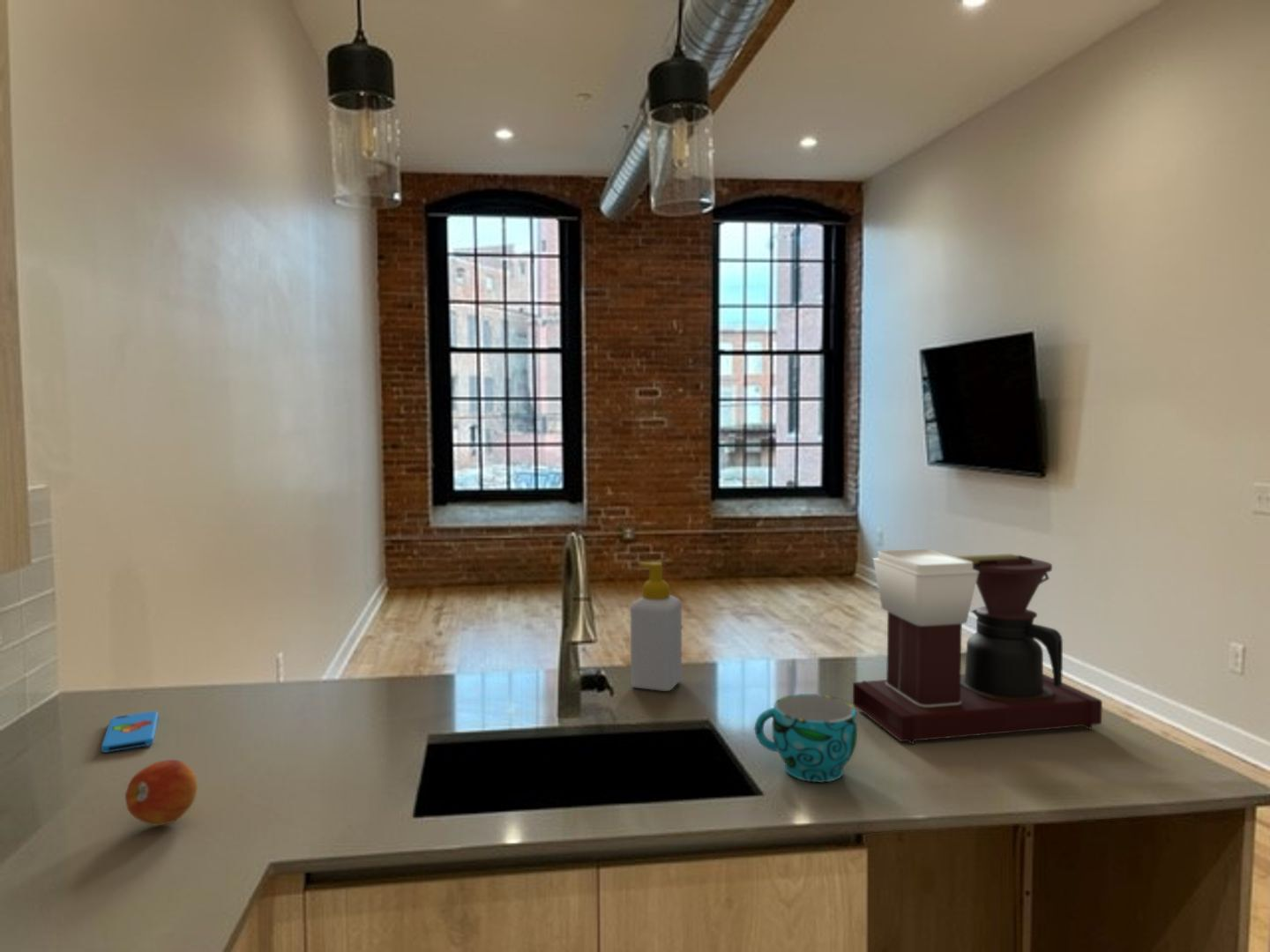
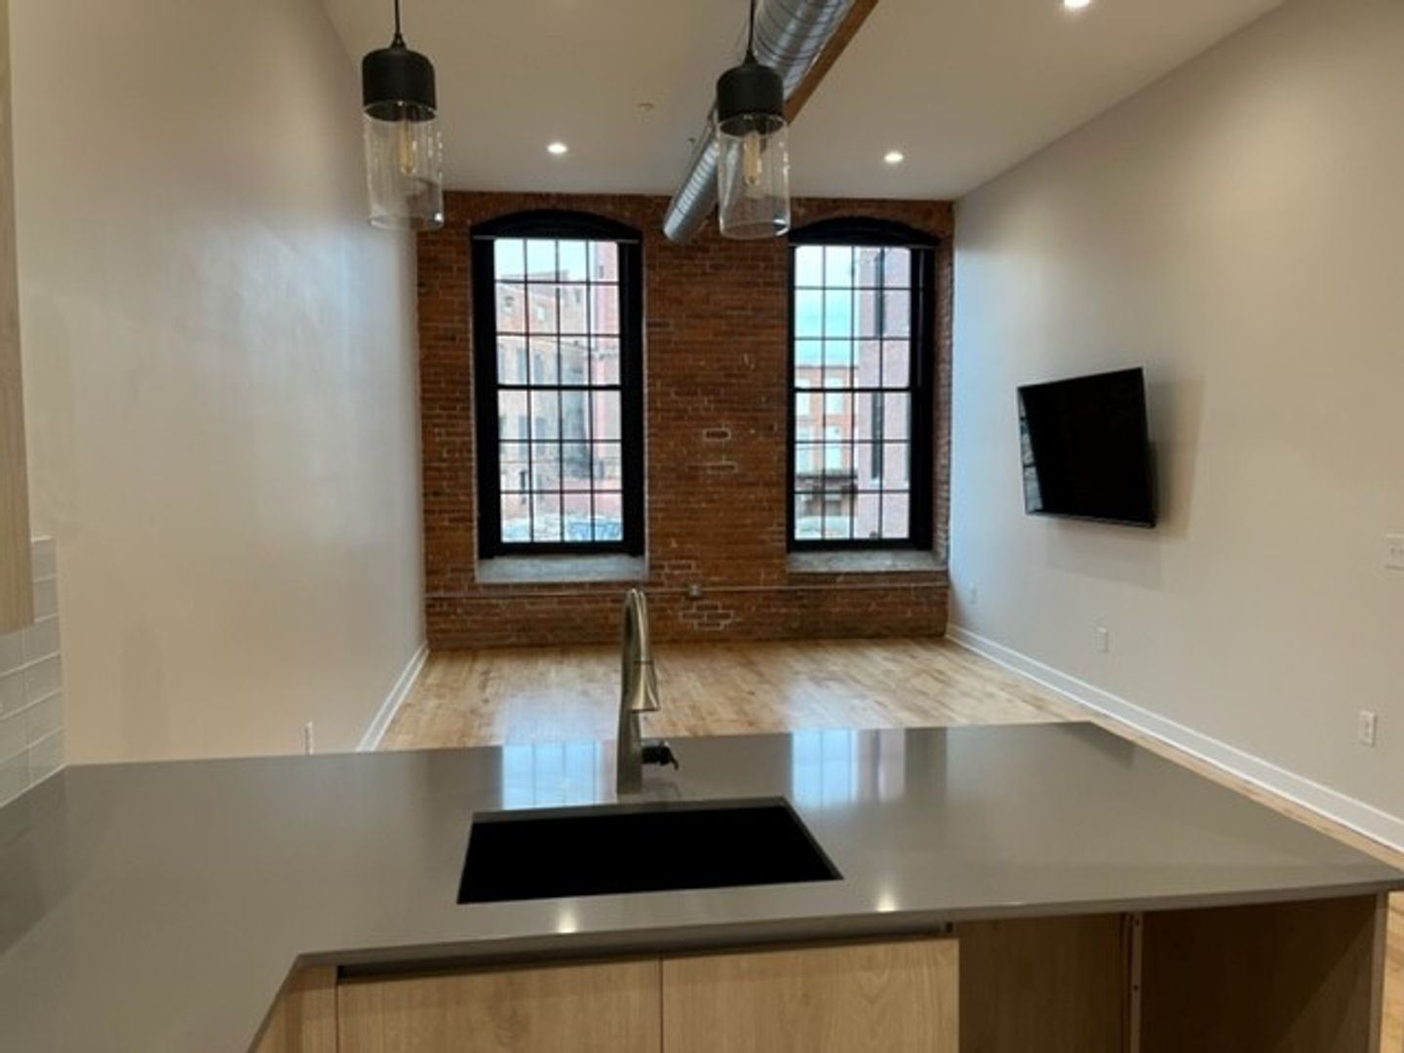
- cup (809, 740)
- coffee maker (974, 636)
- smartphone (131, 730)
- soap bottle (656, 624)
- fruit (161, 792)
